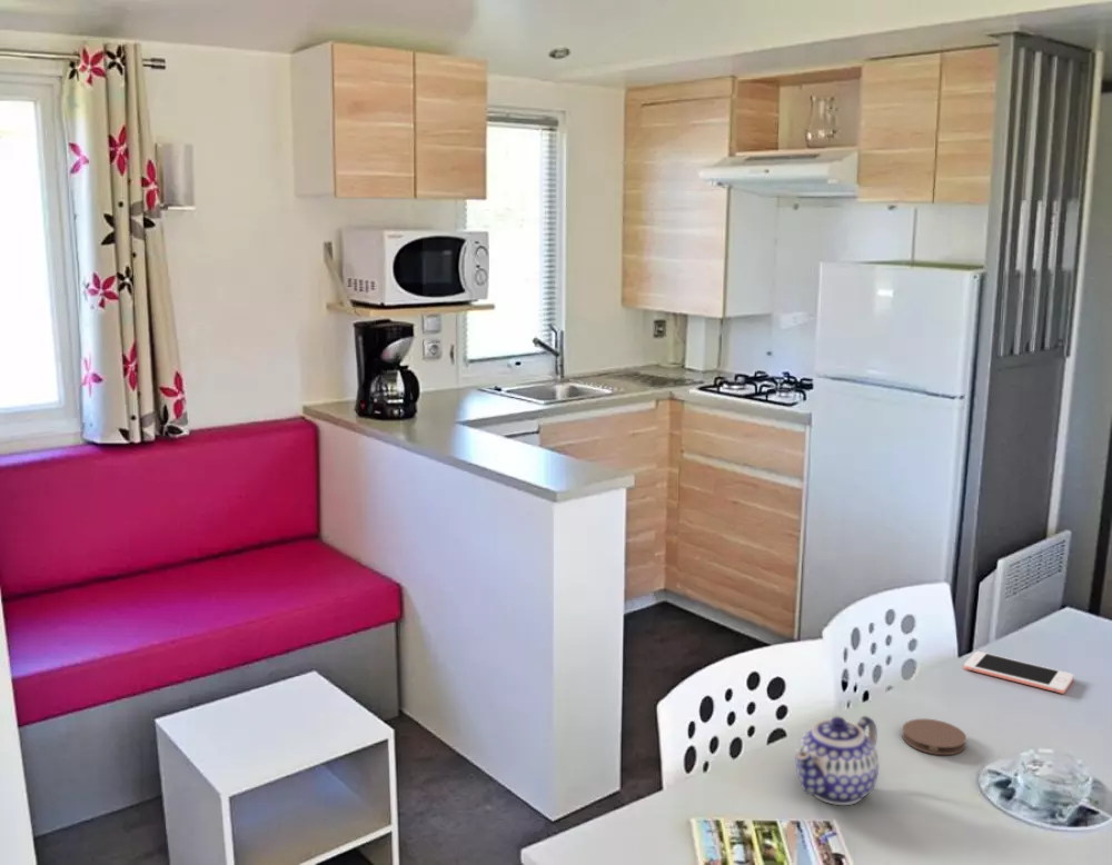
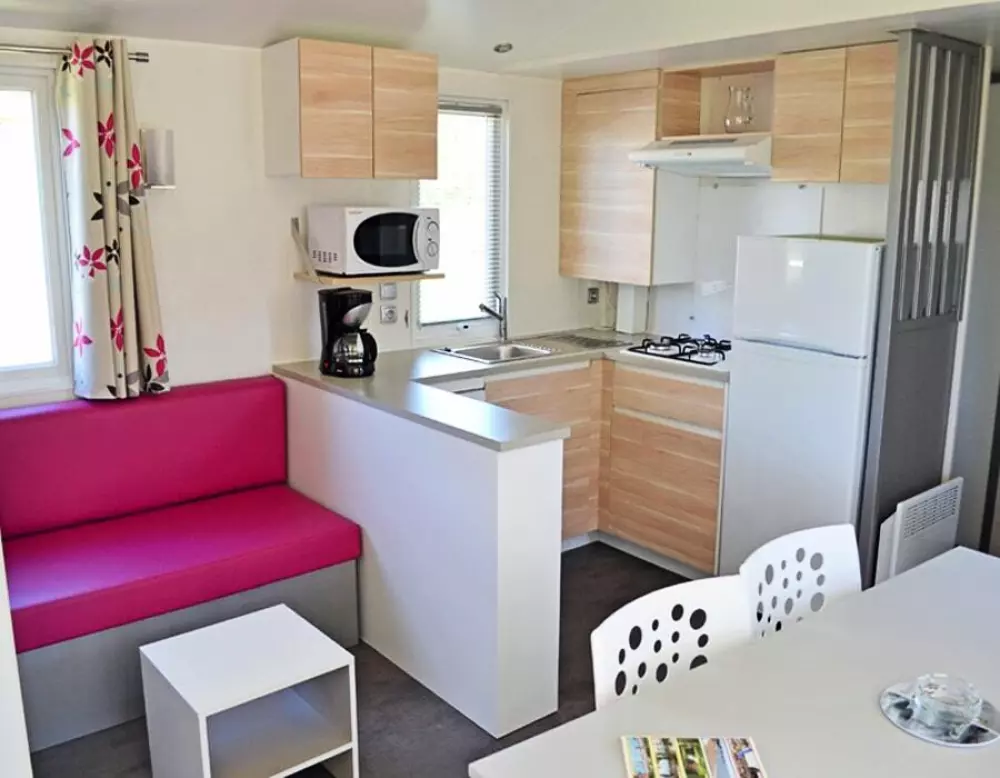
- cell phone (1017, 672)
- coaster (933, 736)
- teapot (836, 755)
